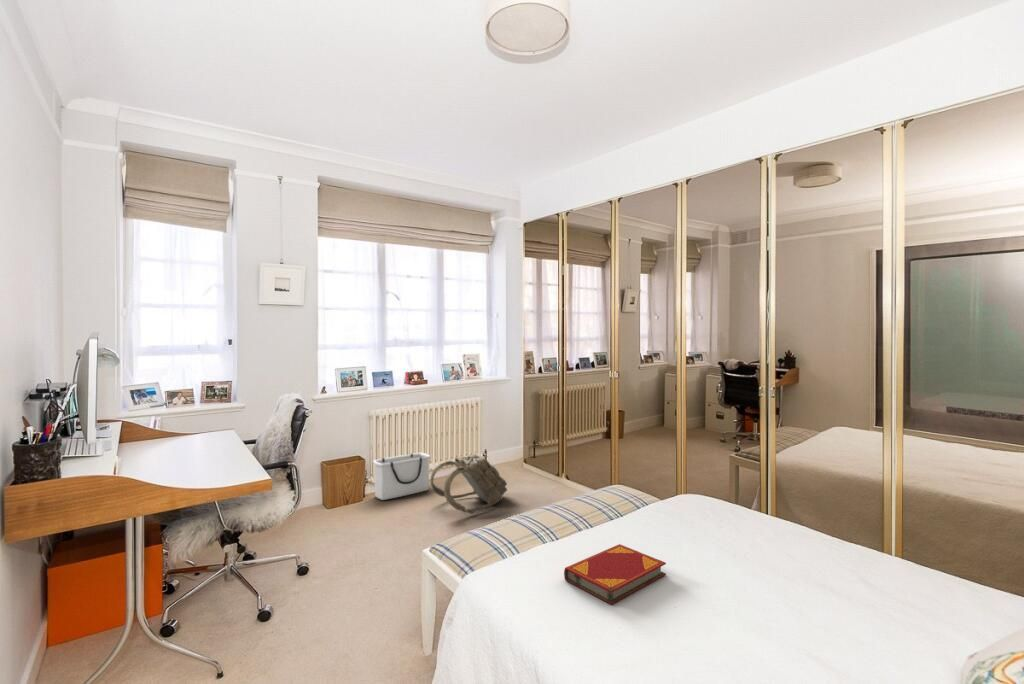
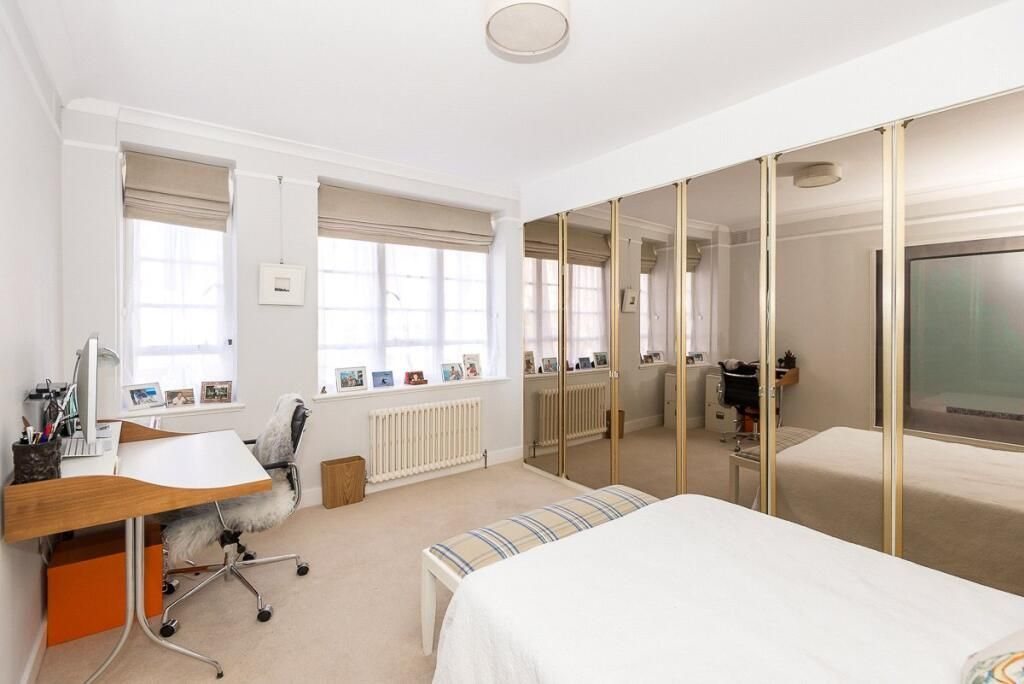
- storage bin (402, 475)
- hardback book (615, 571)
- backpack (471, 480)
